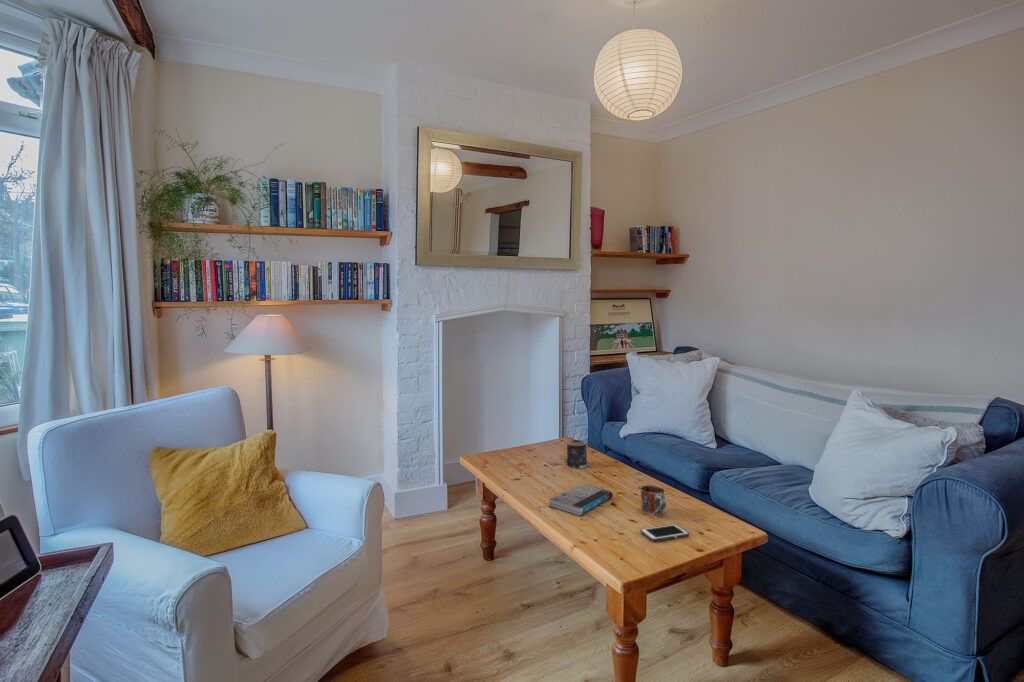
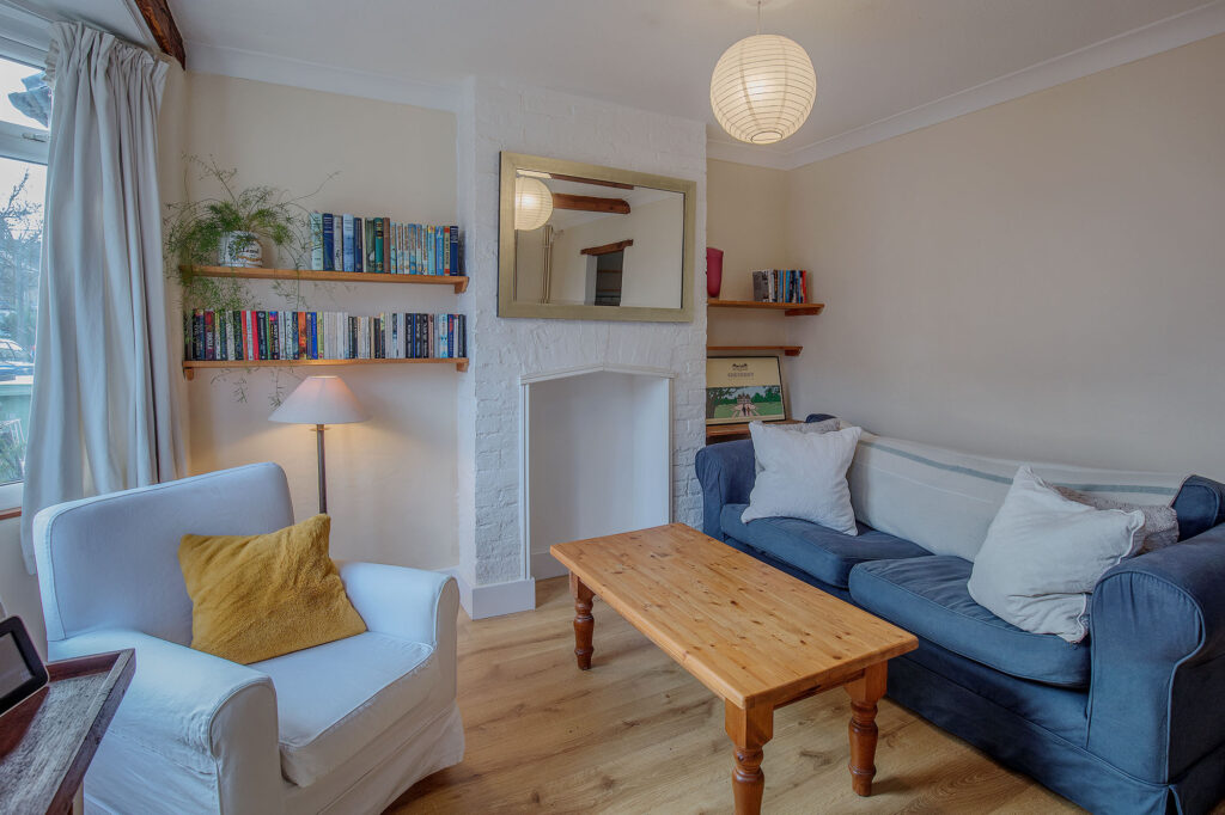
- mug (653, 501)
- cell phone (664, 532)
- candle (579, 452)
- book (581, 498)
